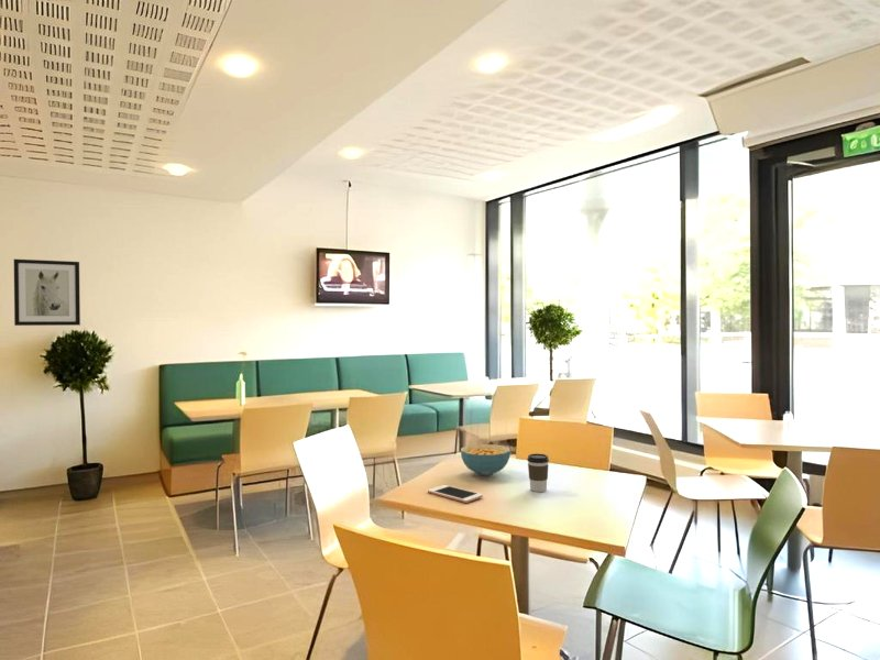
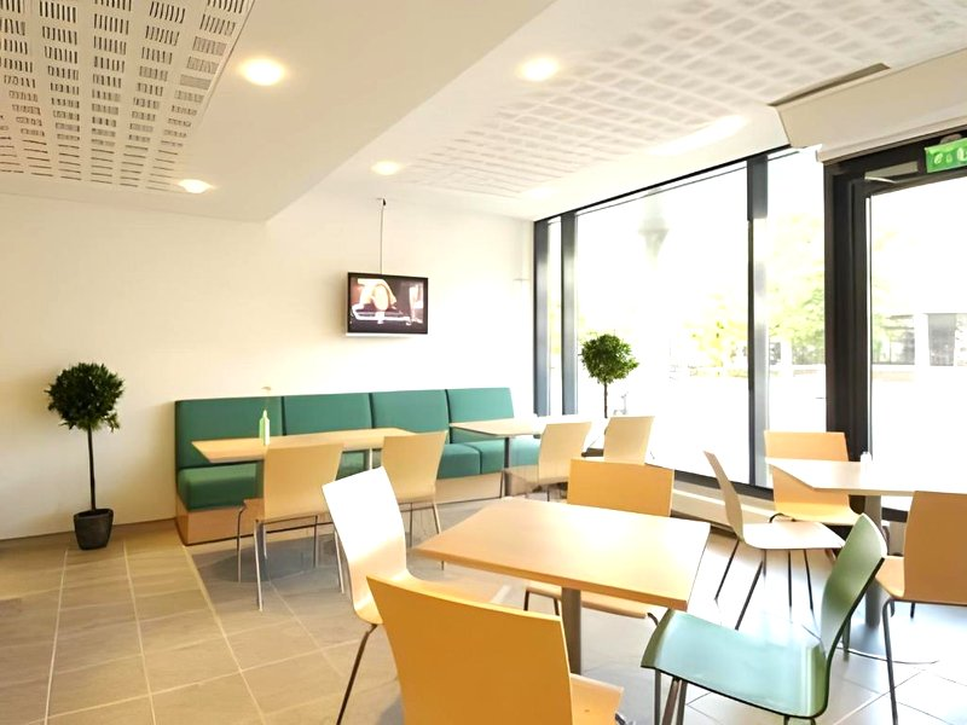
- cell phone (454, 493)
- coffee cup (538, 472)
- wall art (47, 293)
- cereal bowl (485, 461)
